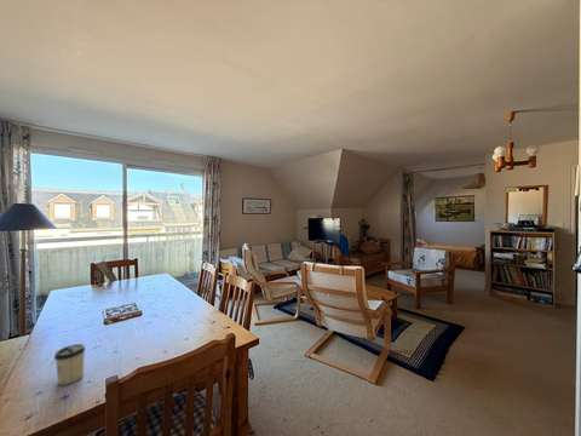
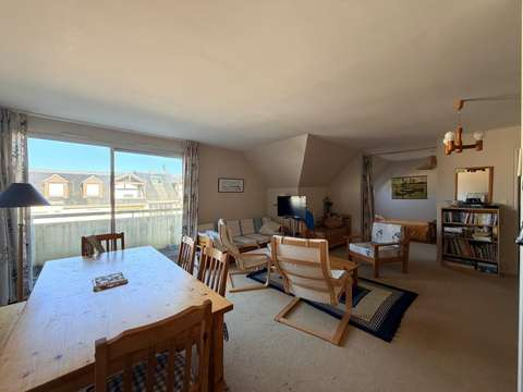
- cup (70, 363)
